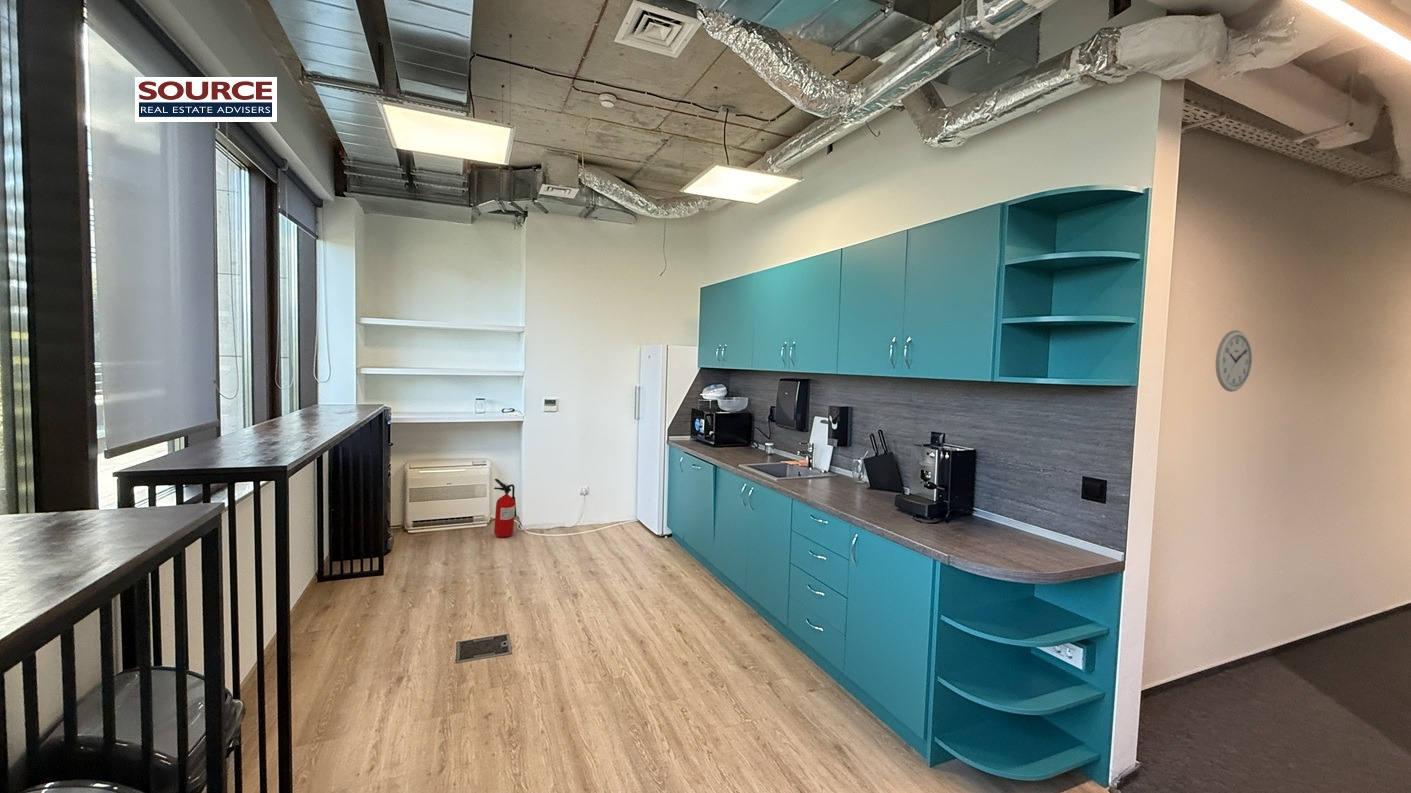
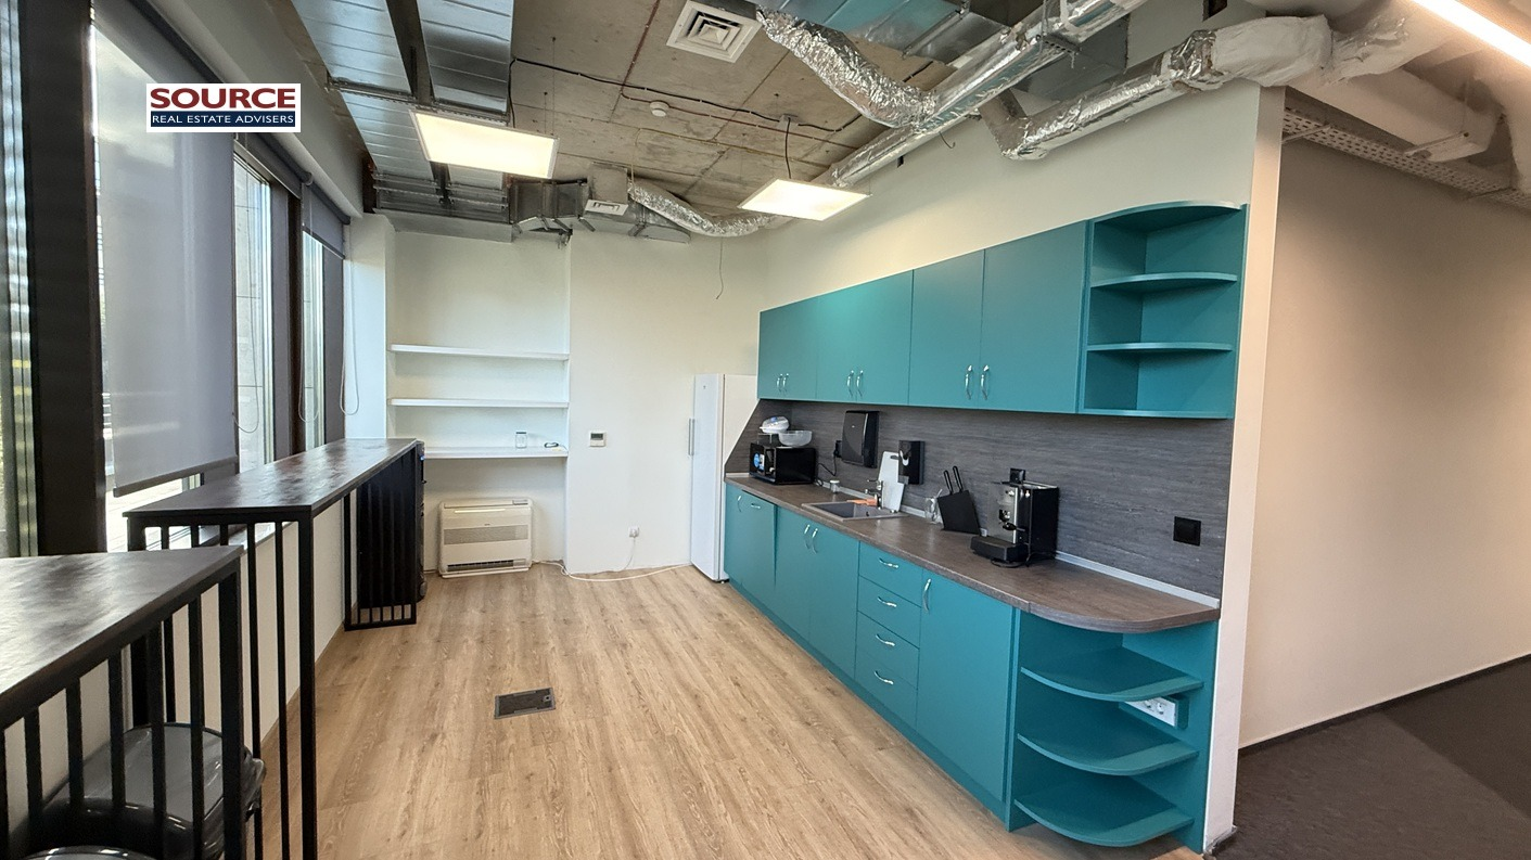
- fire extinguisher (505, 507)
- wall clock (1235, 361)
